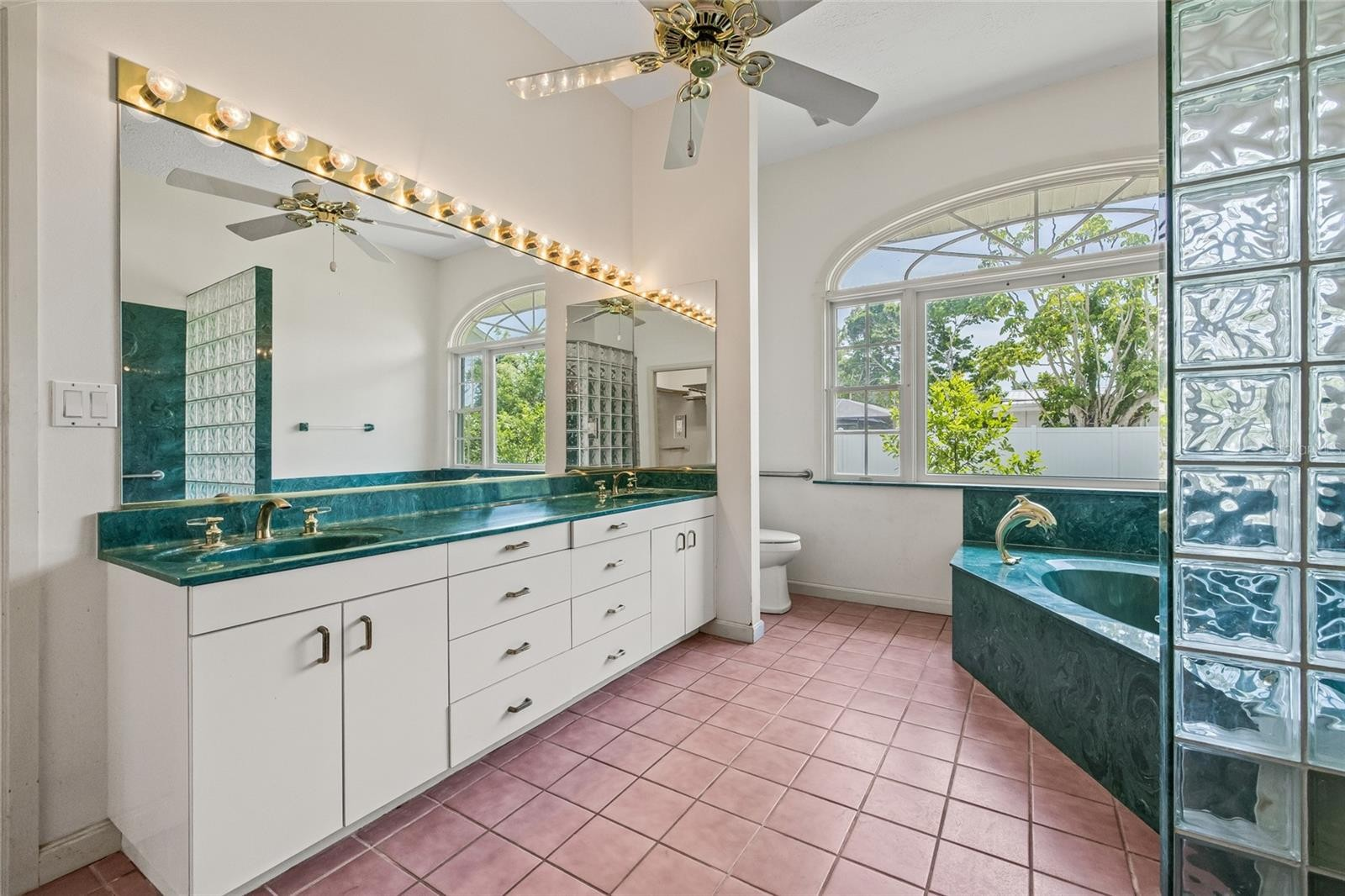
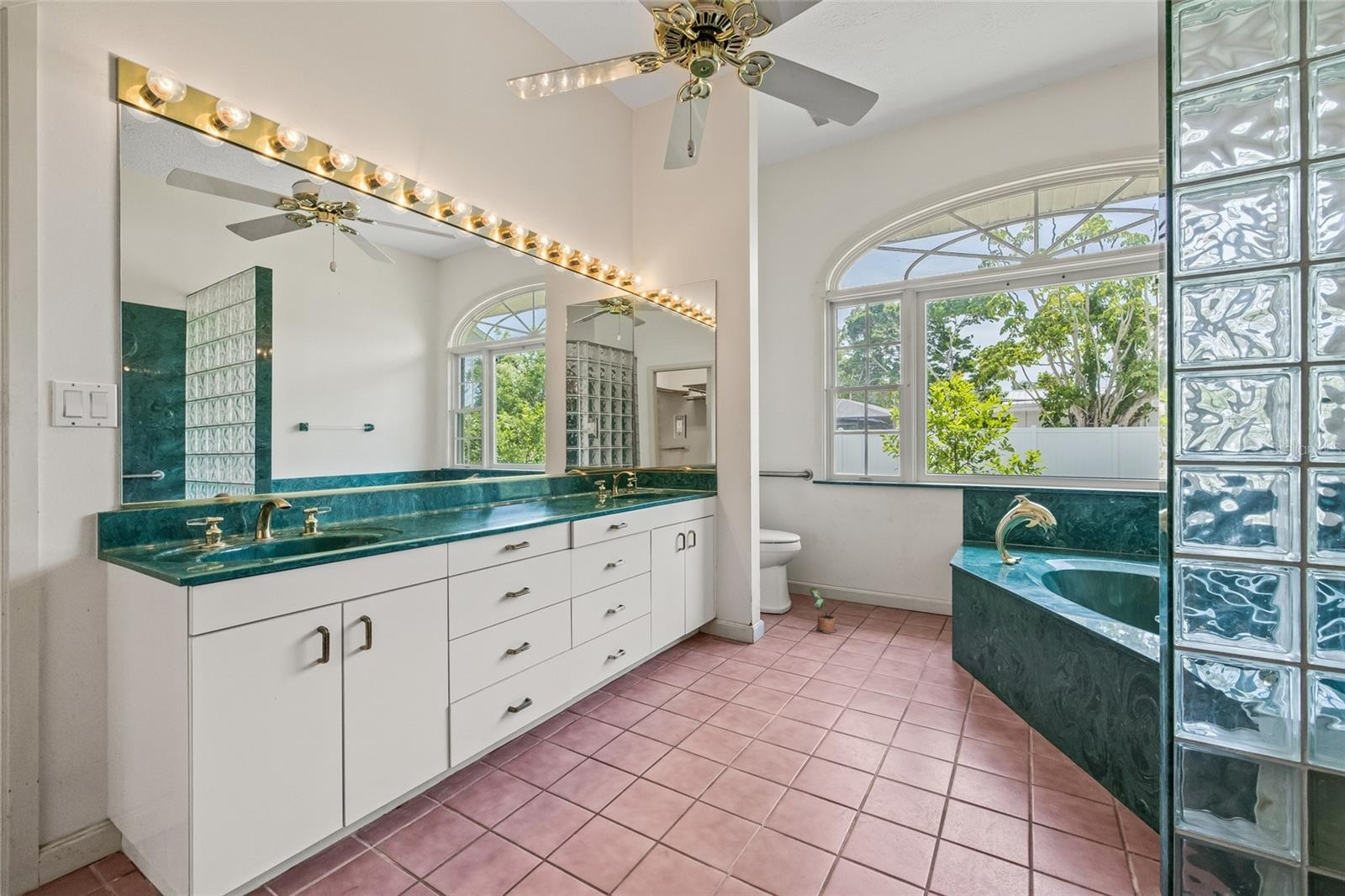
+ potted plant (820, 609)
